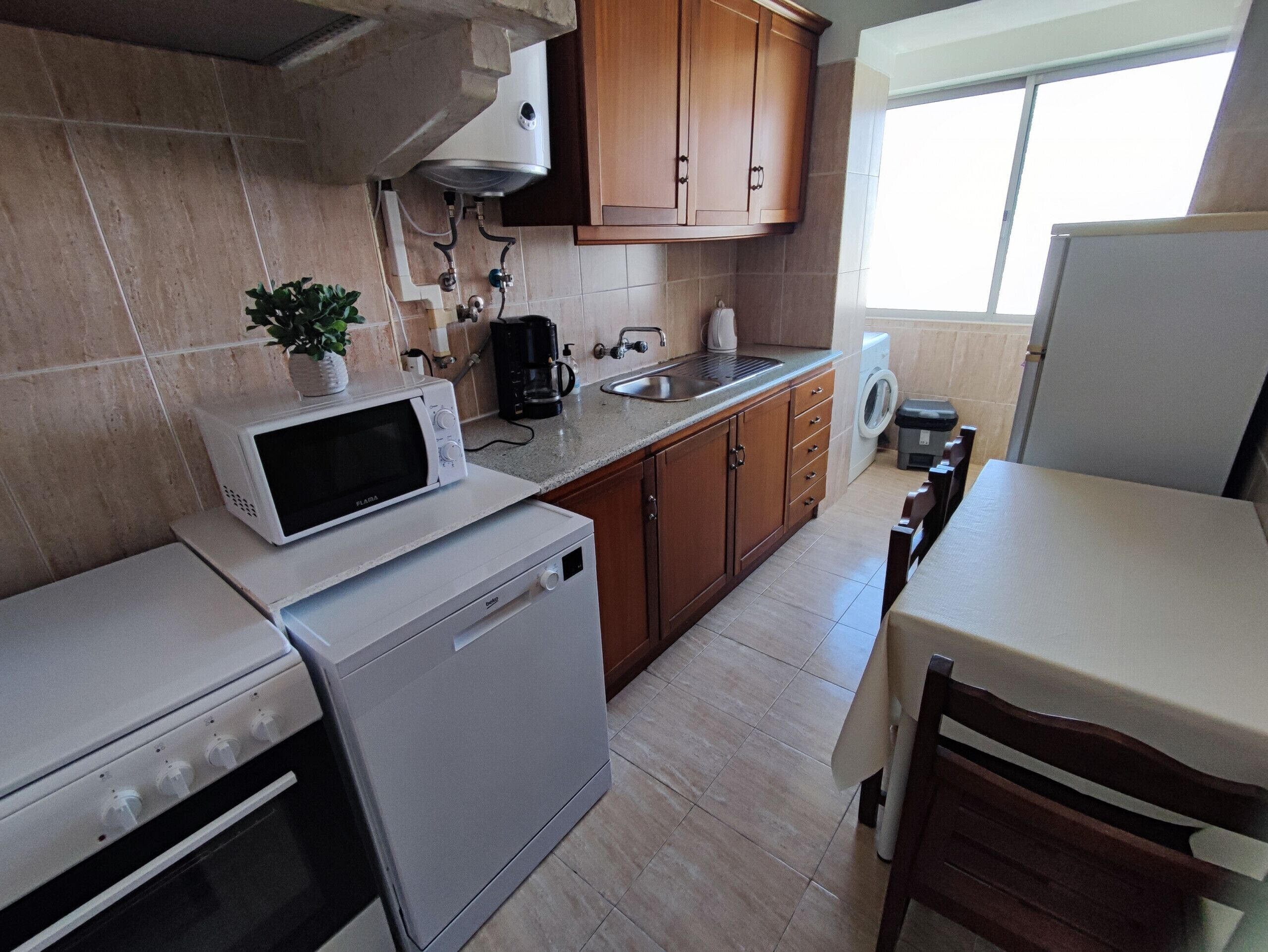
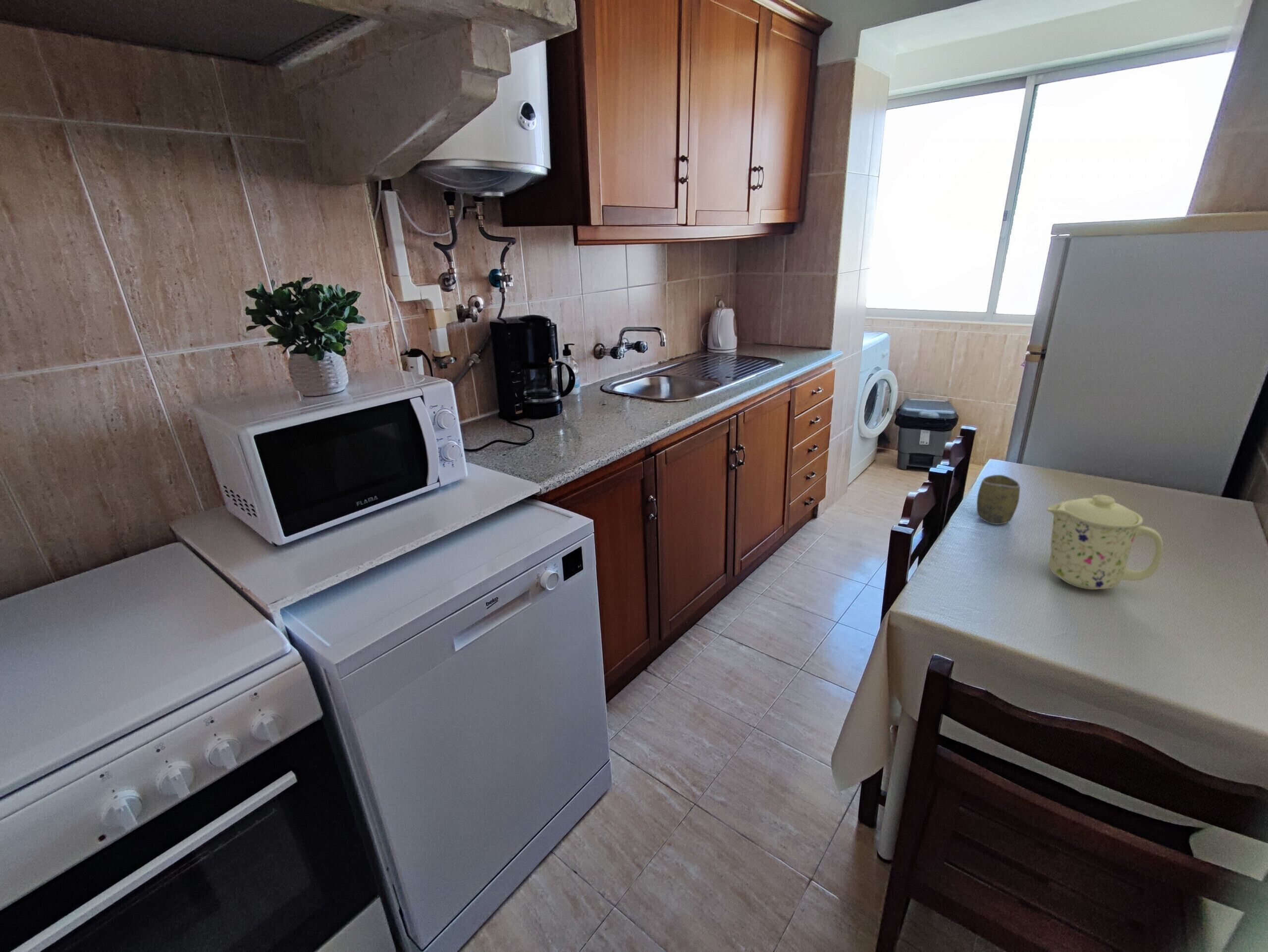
+ cup (997, 500)
+ mug (1099, 542)
